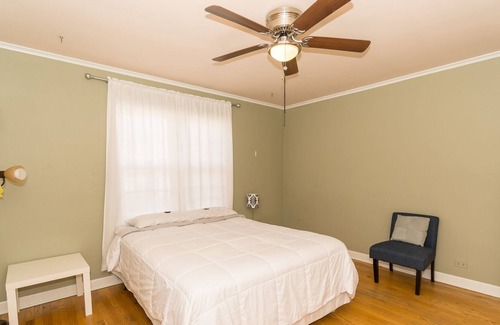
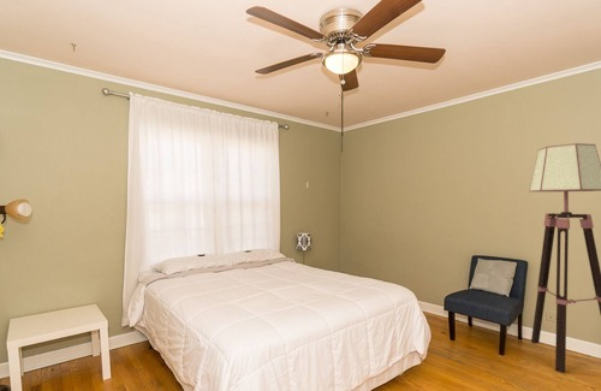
+ floor lamp (565, 251)
